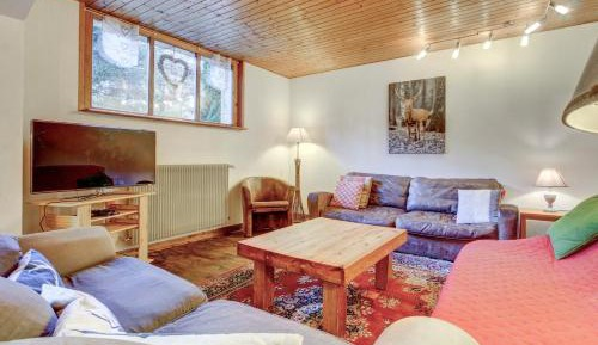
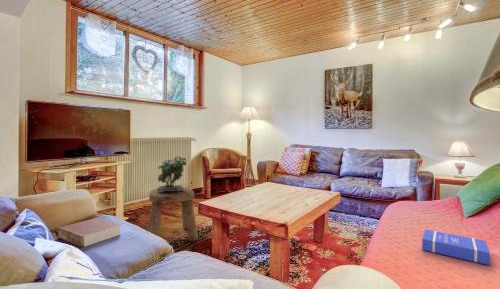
+ book (453, 245)
+ potted plant (171, 173)
+ book (90, 230)
+ stool (182, 213)
